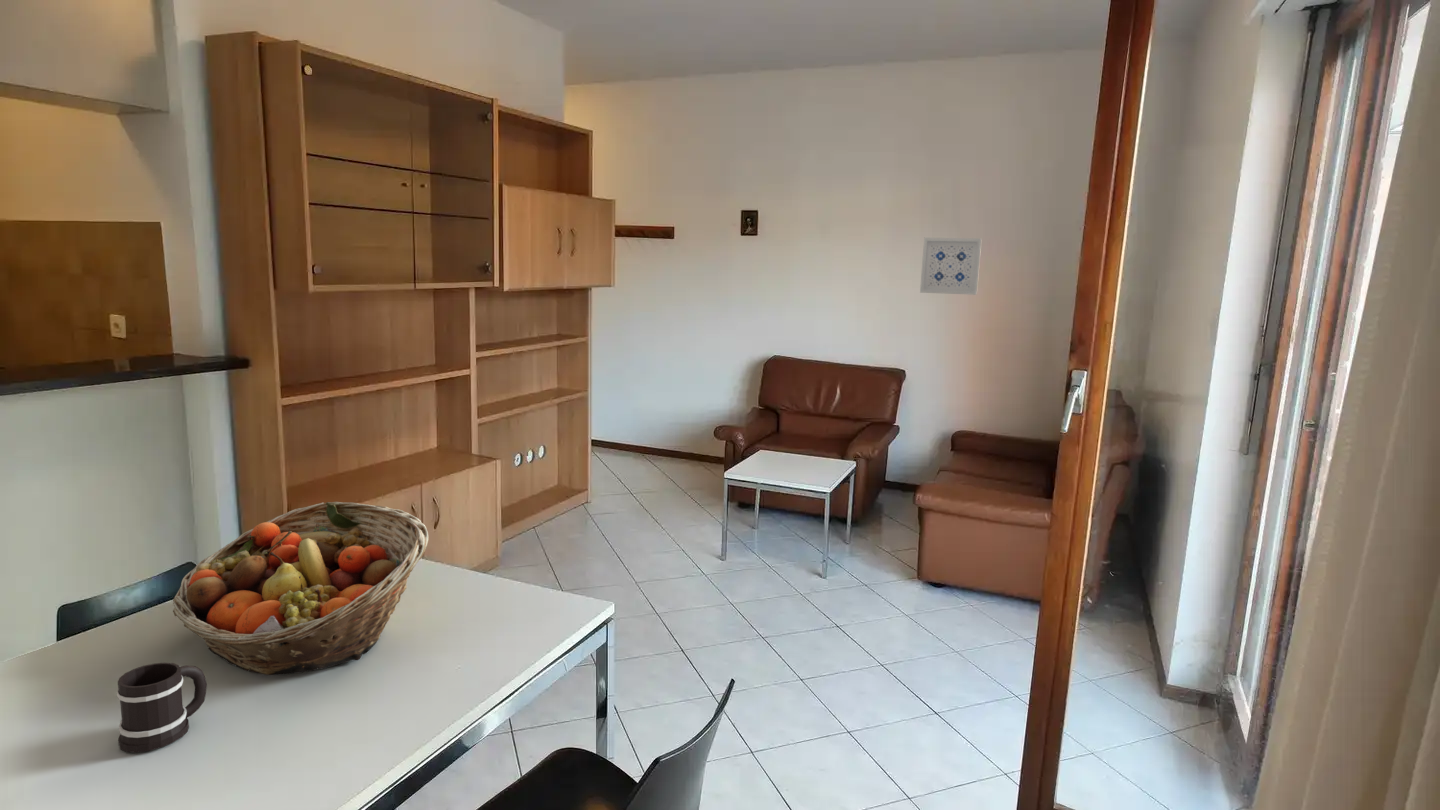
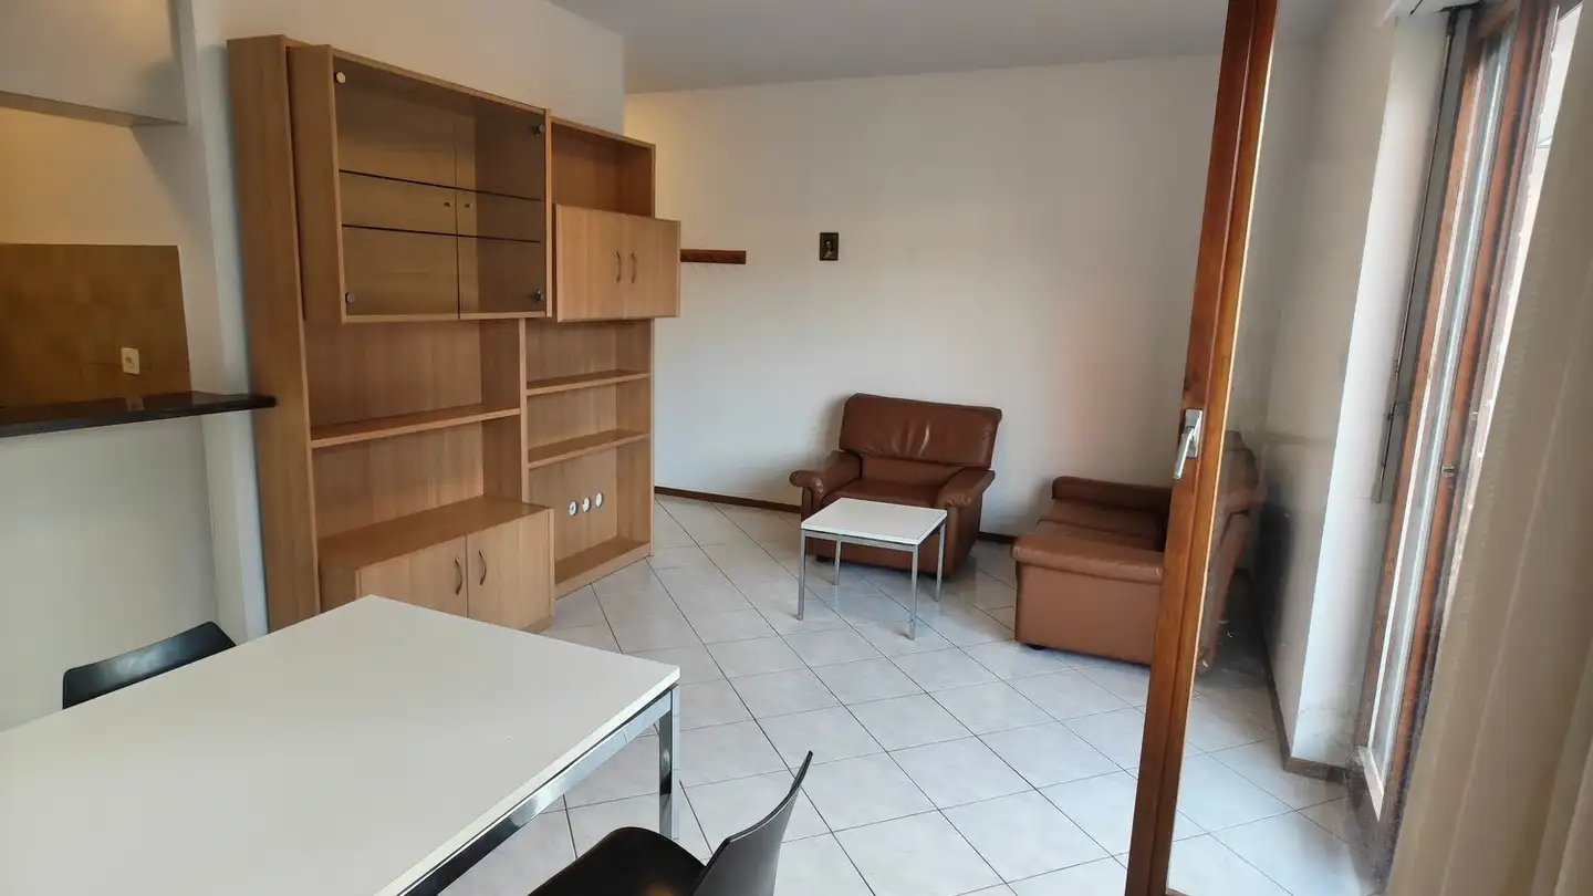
- fruit basket (307, 581)
- mug (164, 701)
- wall art (950, 266)
